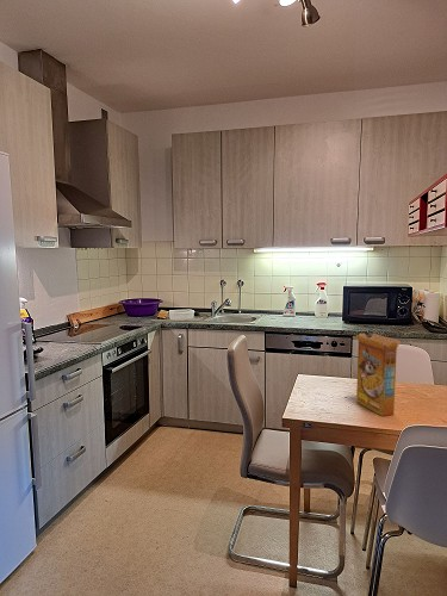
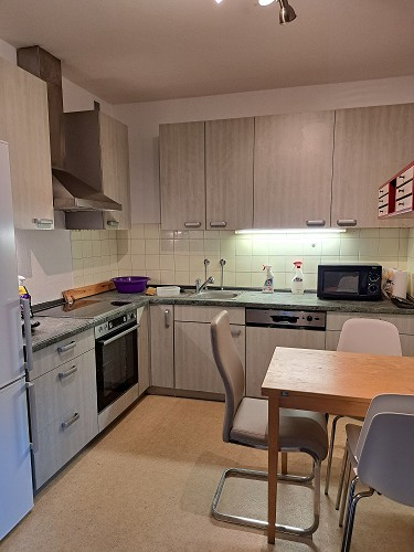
- cereal box (375, 373)
